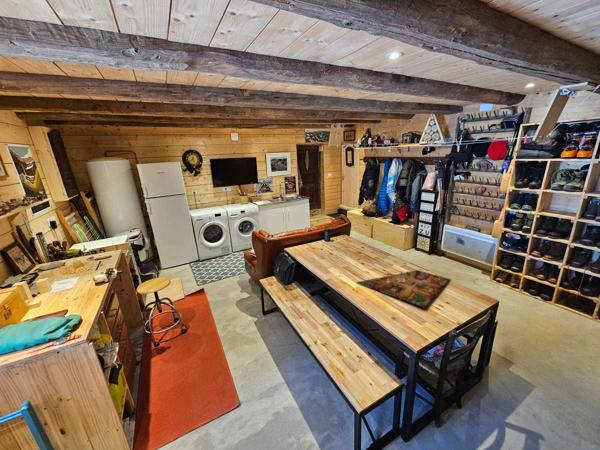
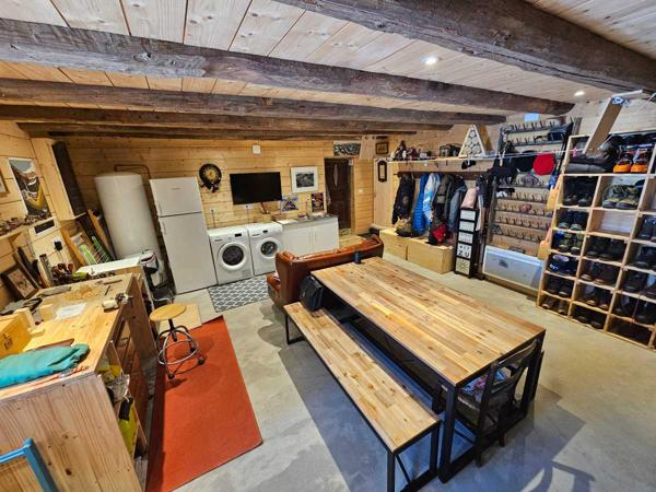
- gameboard (403, 279)
